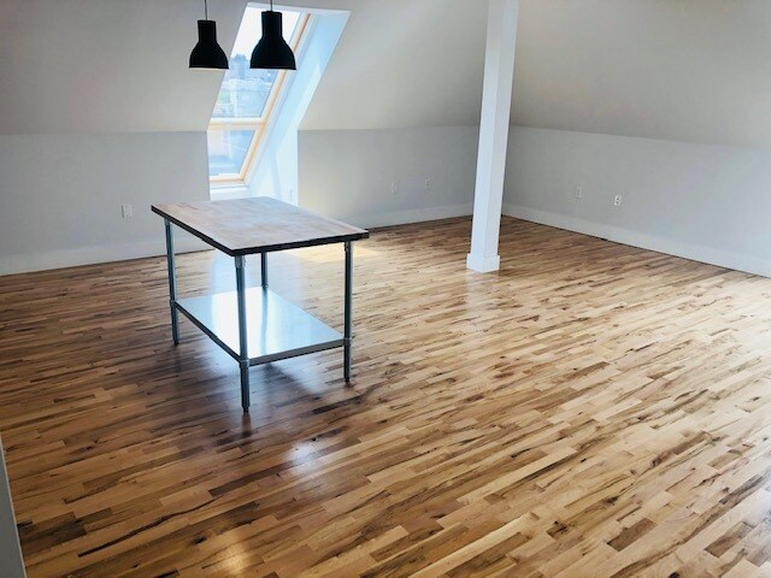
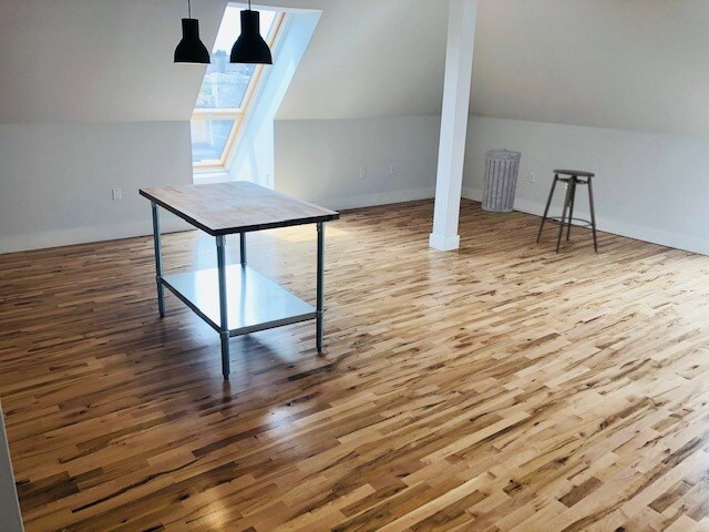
+ stool (571, 209)
+ trash can (500, 178)
